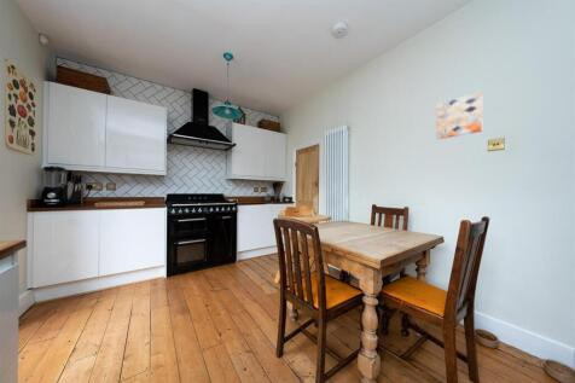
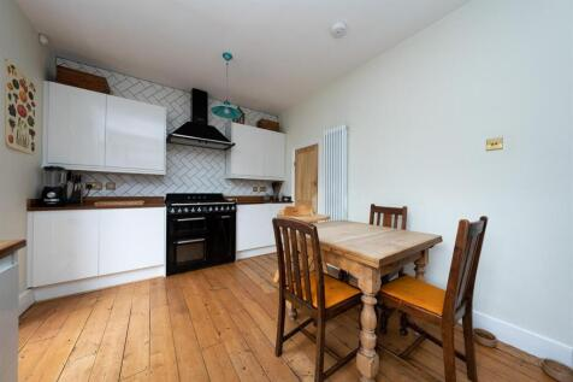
- wall art (458, 117)
